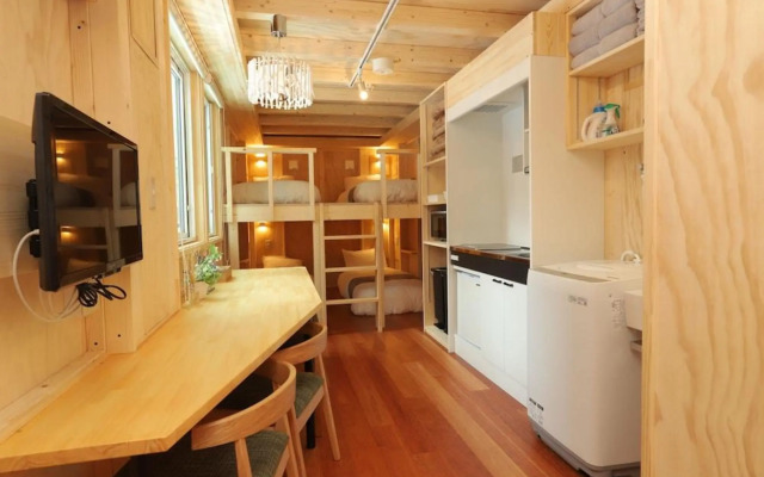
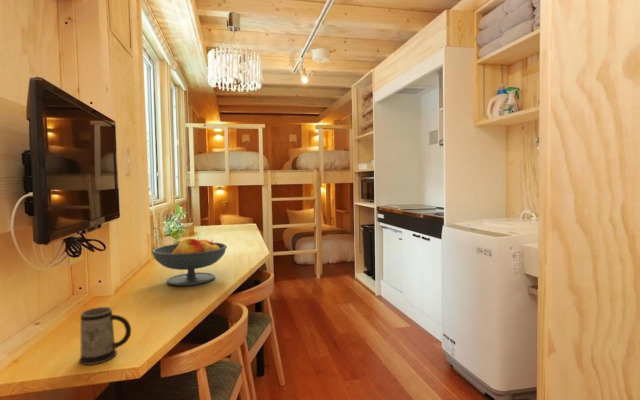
+ mug (105, 333)
+ fruit bowl (190, 258)
